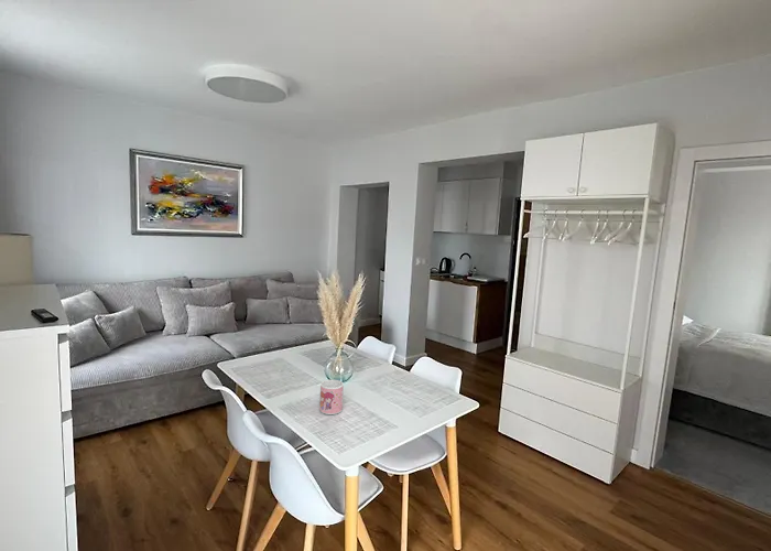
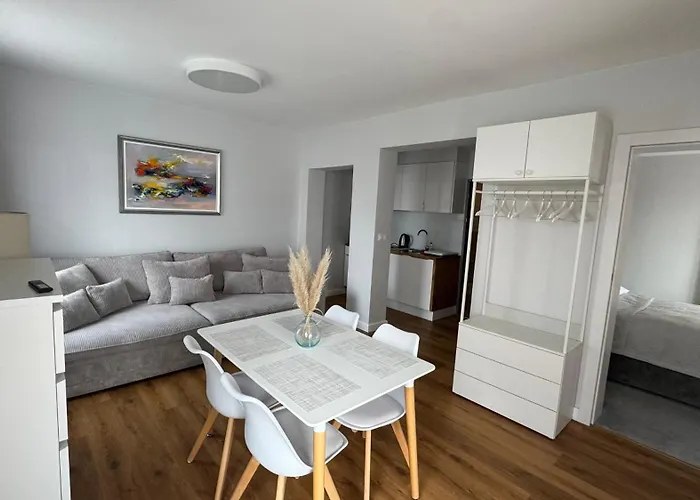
- mug (330, 395)
